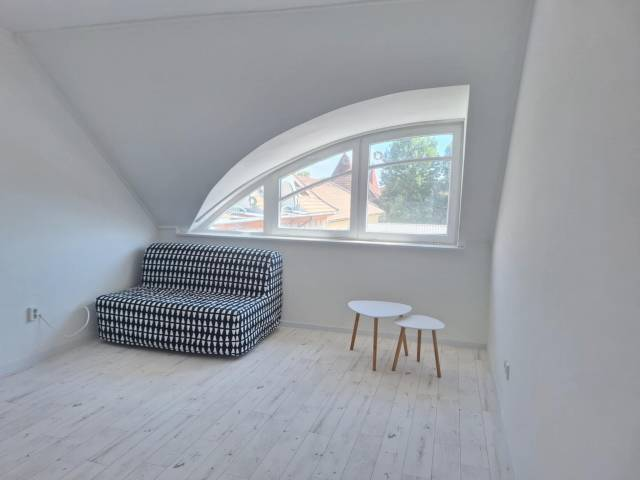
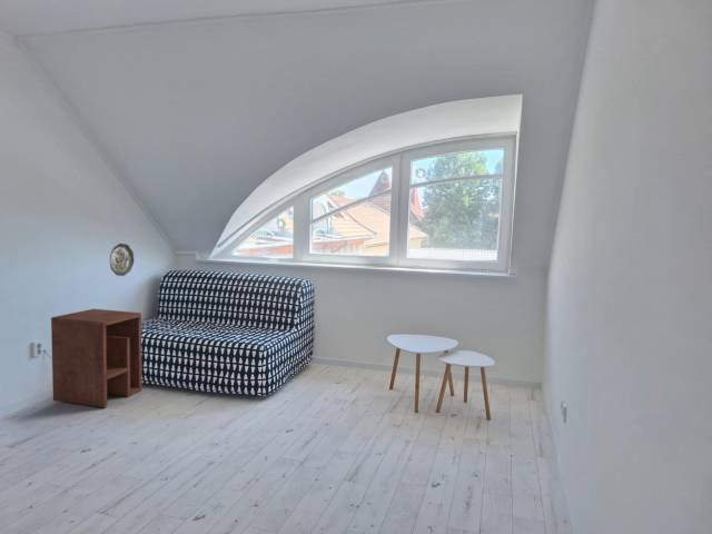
+ decorative plate (120, 259)
+ side table (98, 355)
